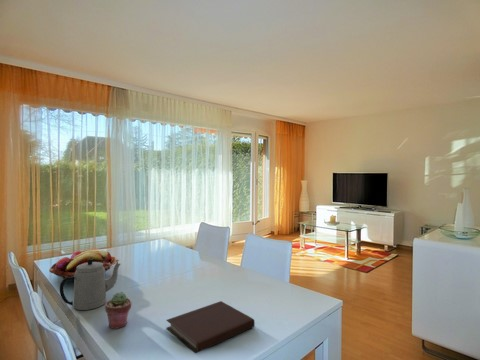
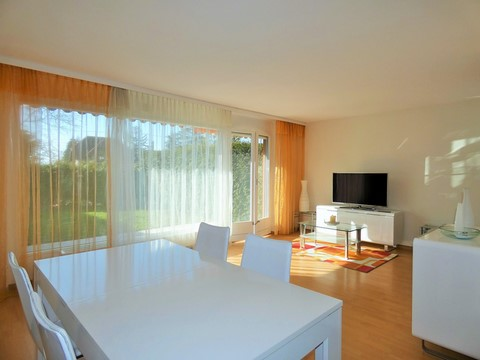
- fruit basket (85, 262)
- potted succulent (118, 308)
- notebook (210, 323)
- teapot (92, 280)
